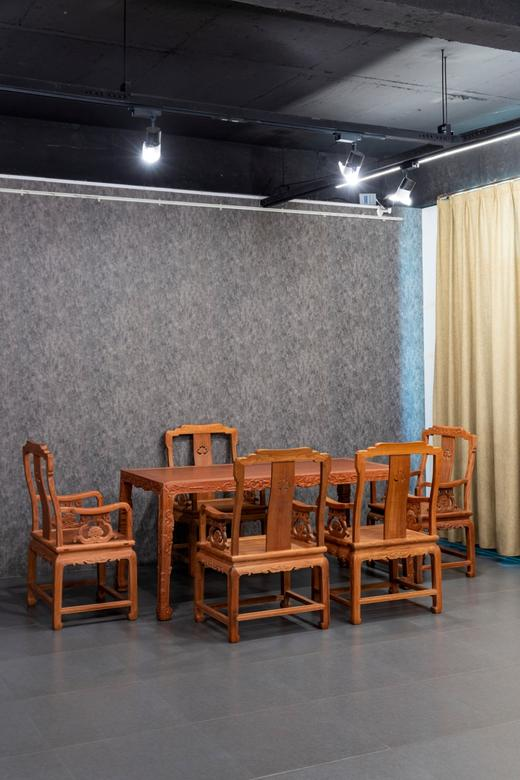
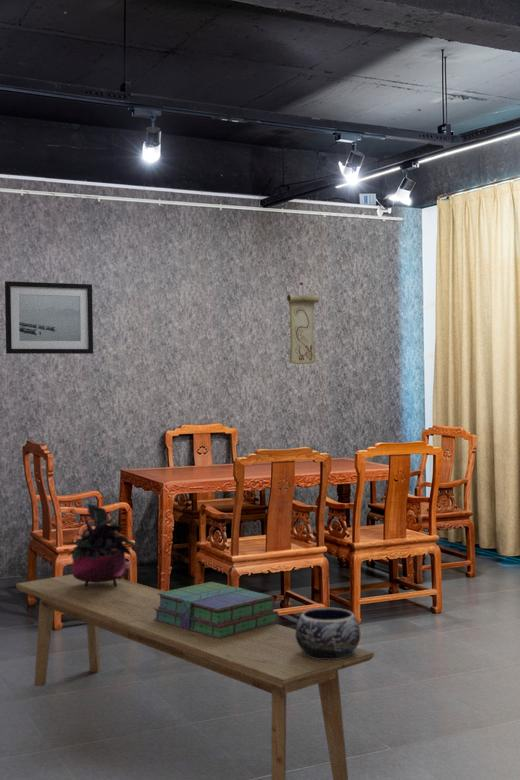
+ potted plant (101, 543)
+ bench (172, 655)
+ decorative bowl (327, 632)
+ wall scroll (303, 322)
+ wall art (49, 318)
+ stack of books (215, 606)
